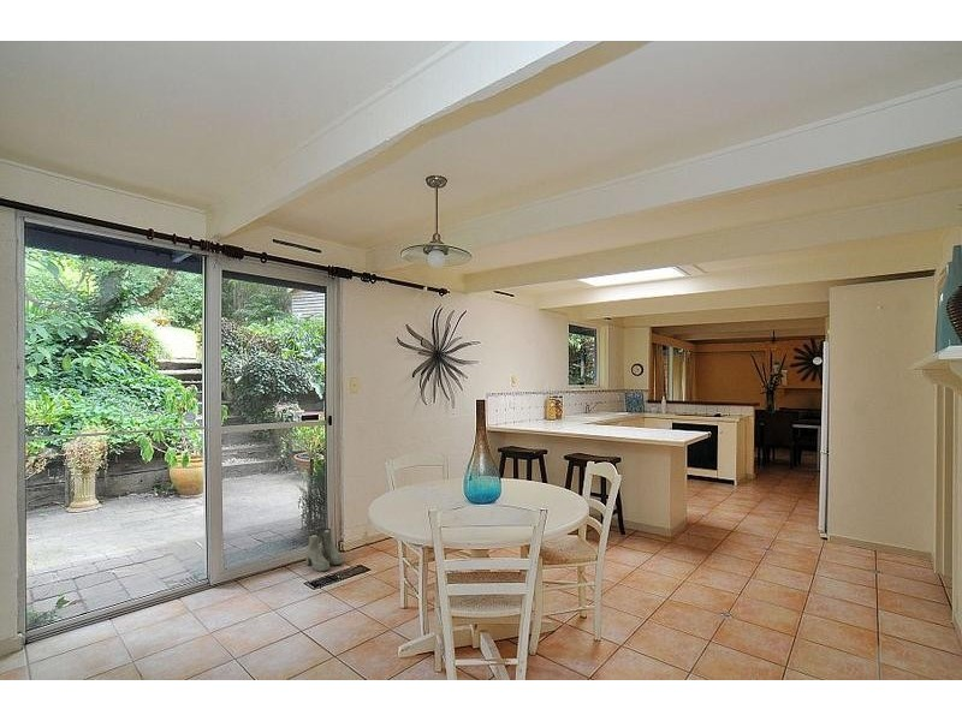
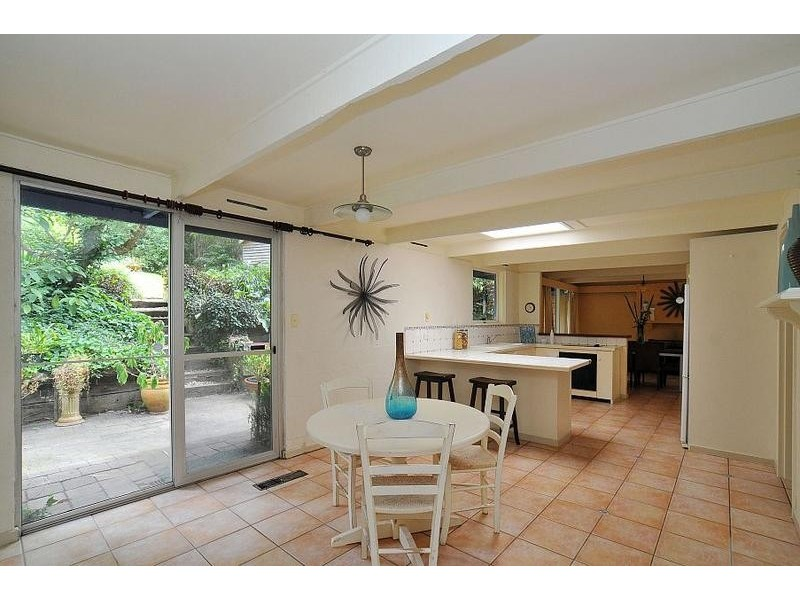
- boots (323, 548)
